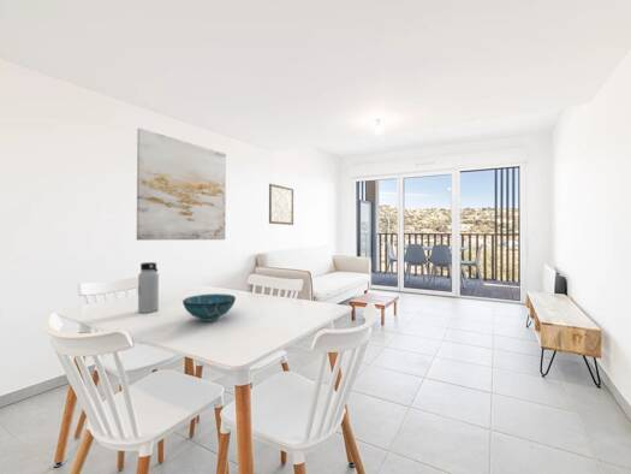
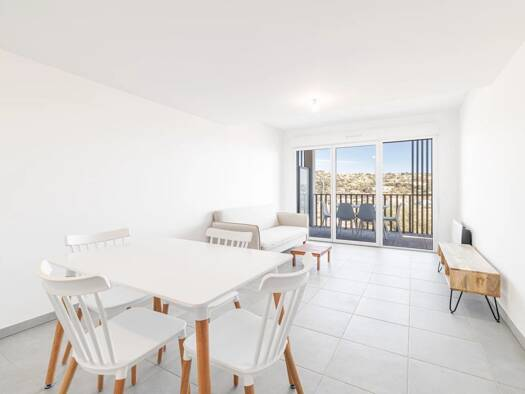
- water bottle (148, 286)
- wall art (186, 191)
- wall art (280, 205)
- decorative bowl (209, 308)
